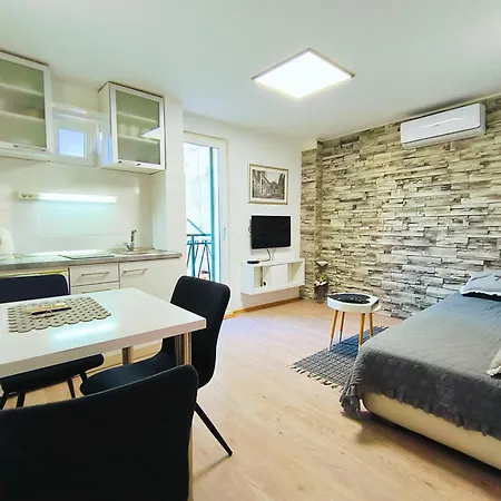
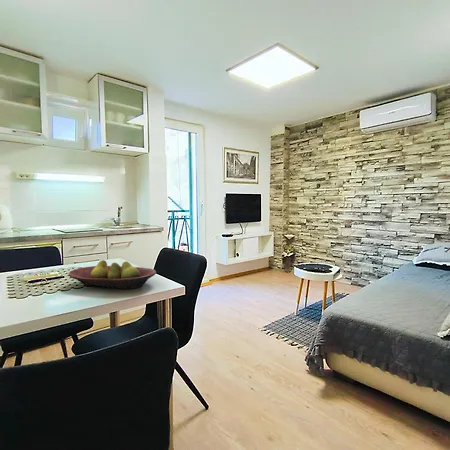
+ fruit bowl (113, 273)
